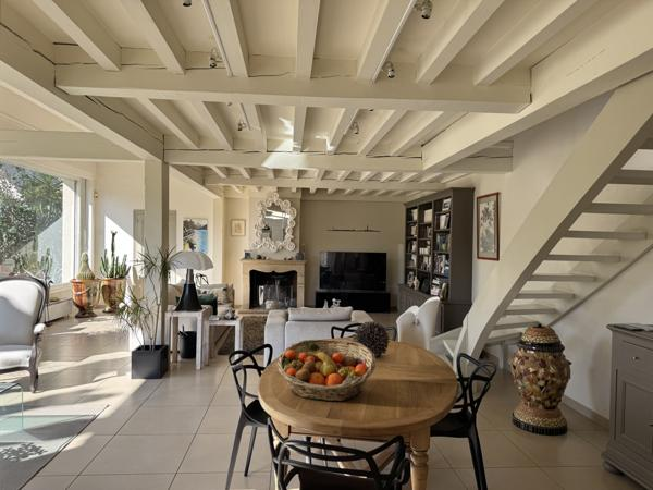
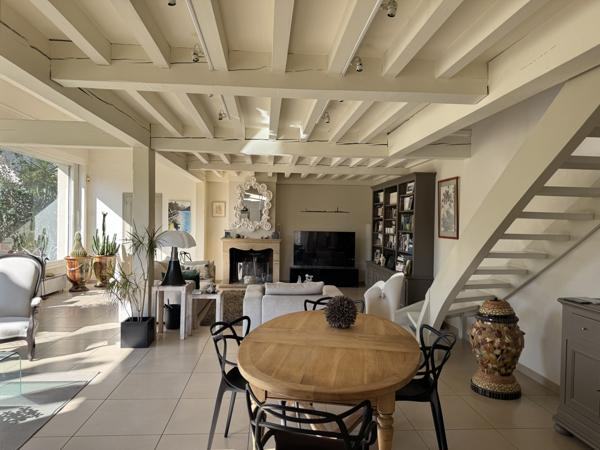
- fruit basket (325, 368)
